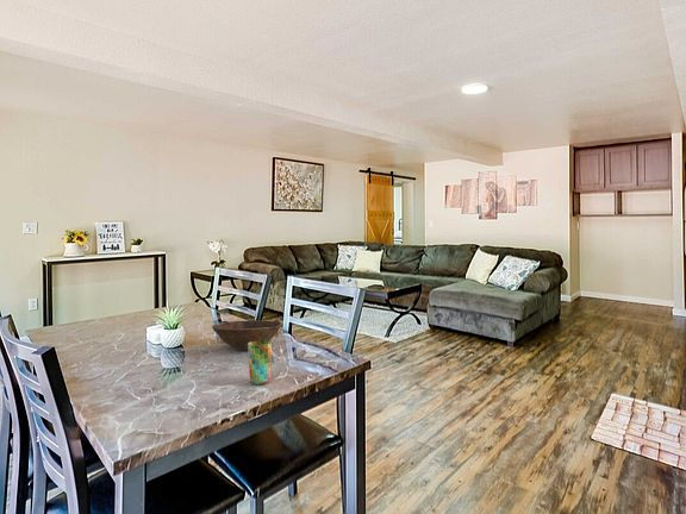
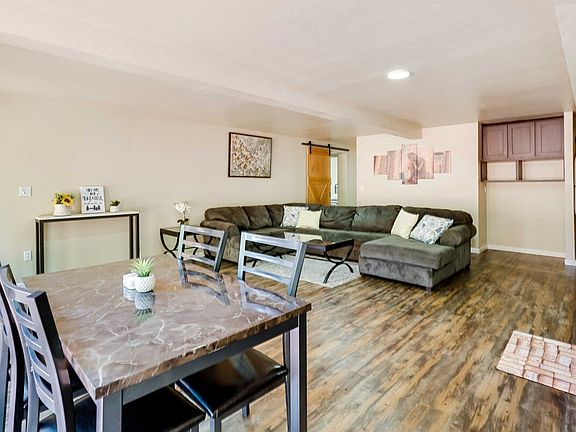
- bowl (248, 334)
- cup (260, 362)
